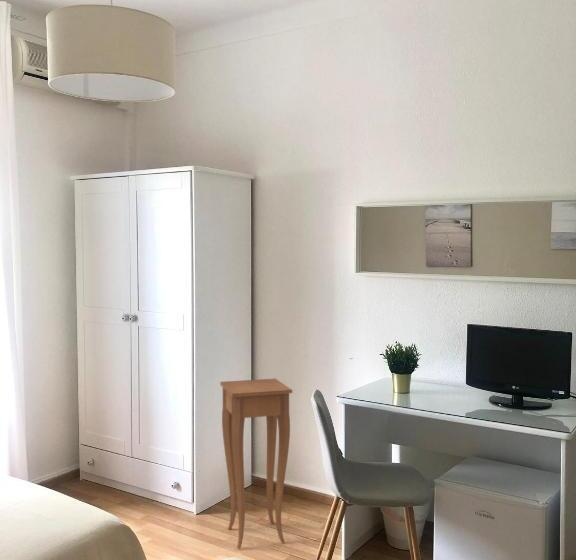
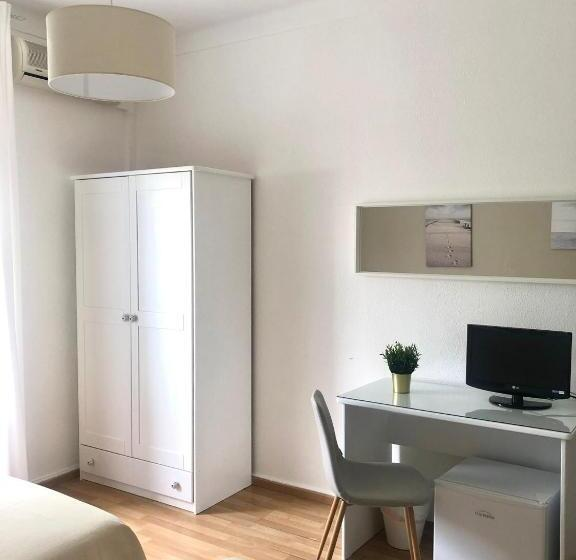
- side table (243, 461)
